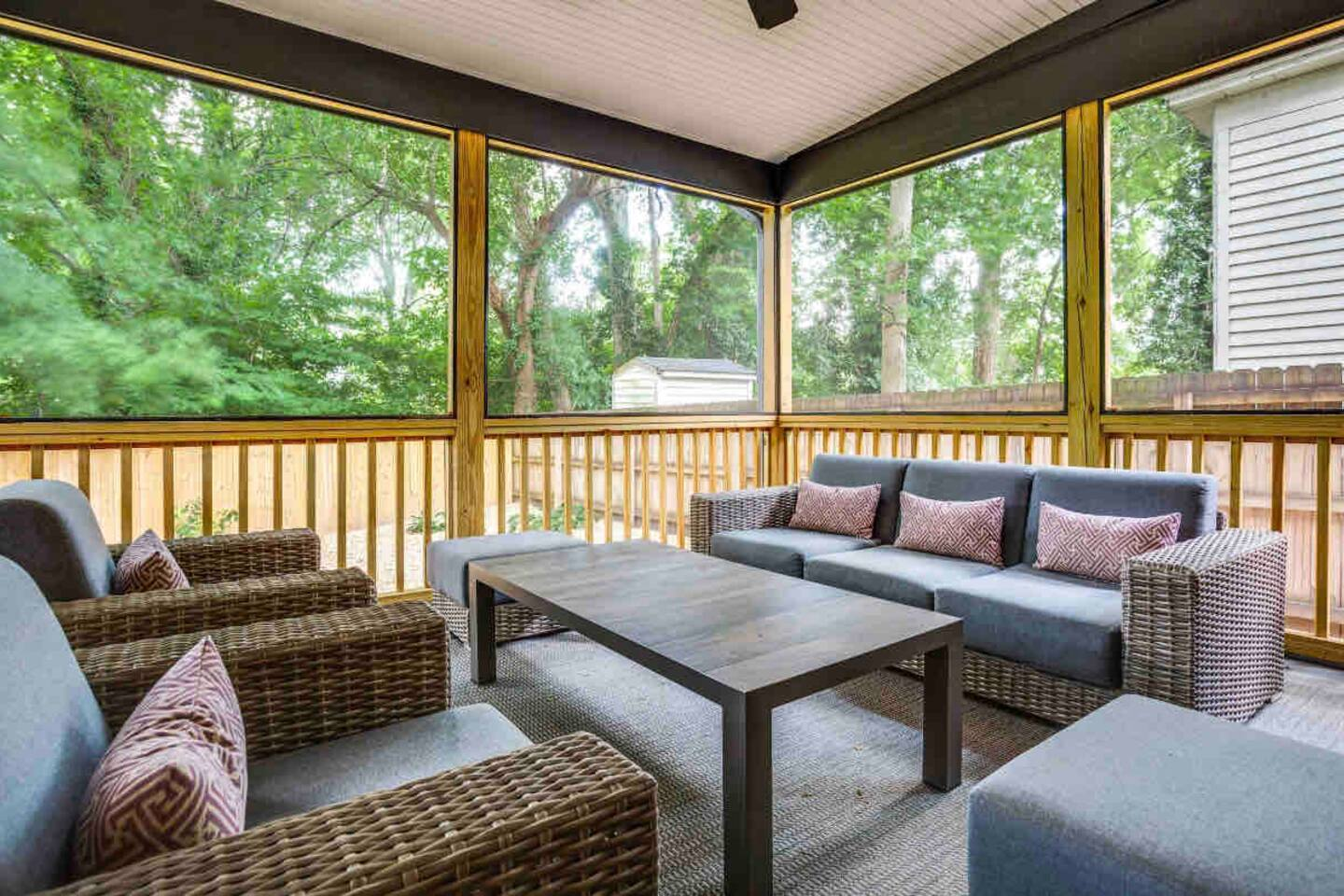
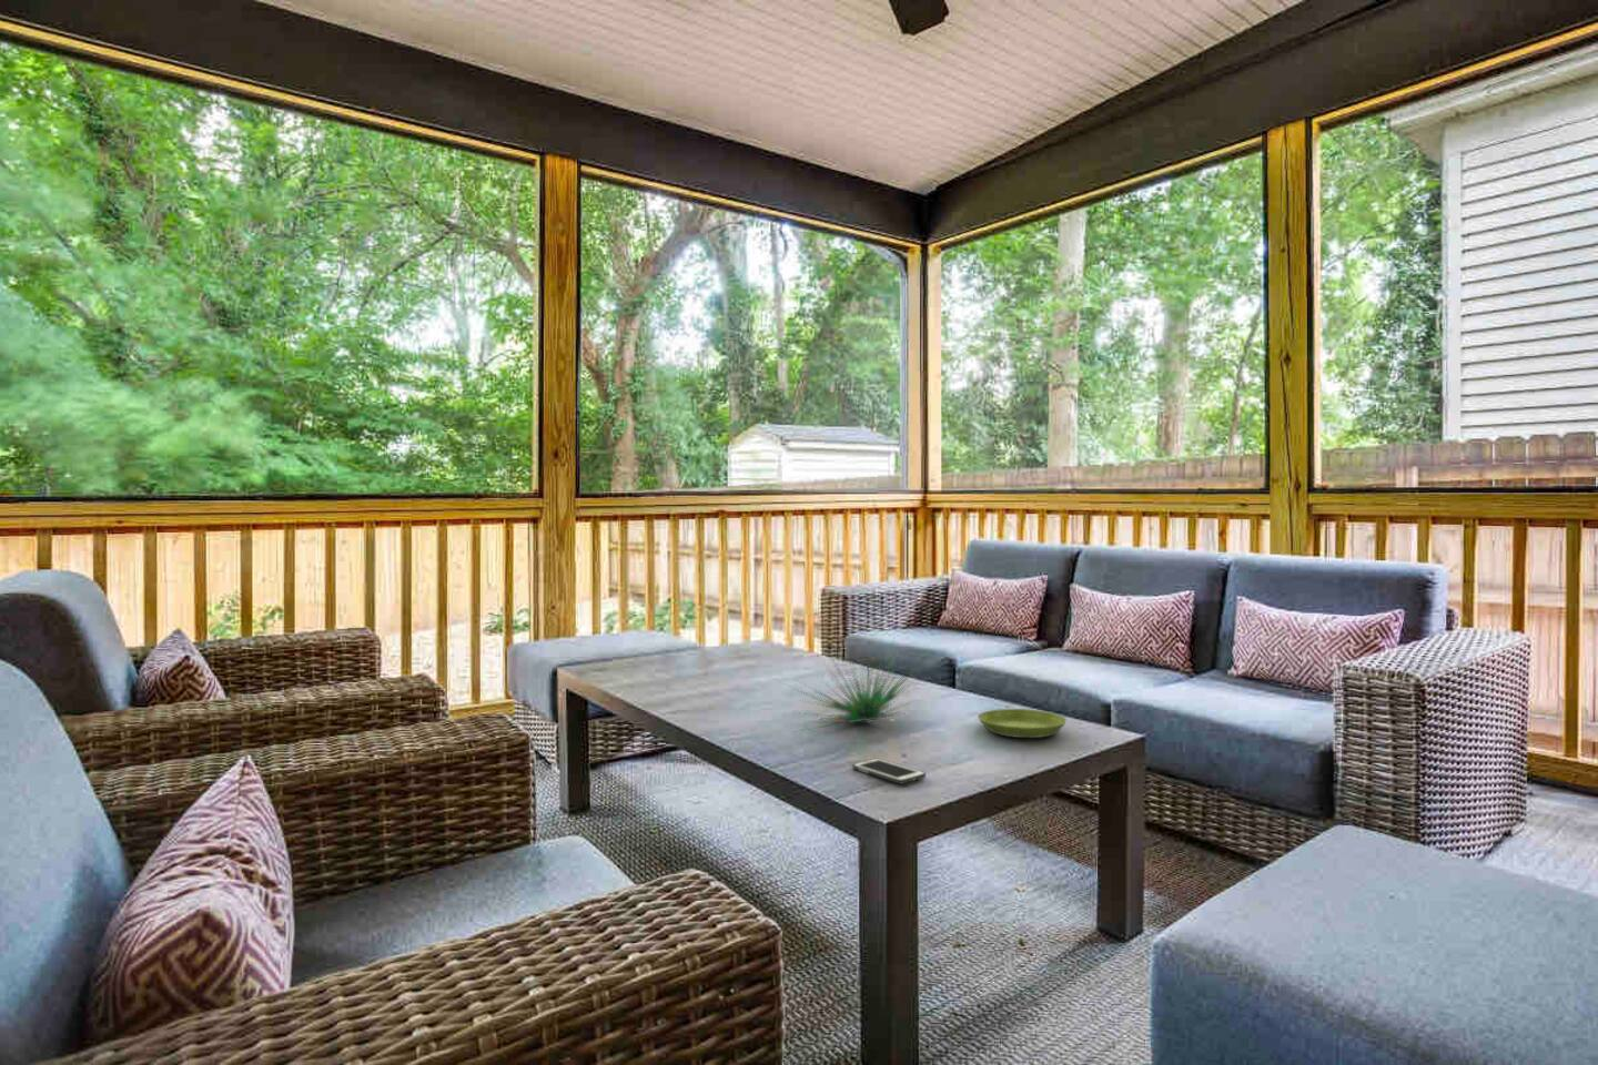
+ cell phone (888, 770)
+ plant (850, 667)
+ saucer (1021, 724)
